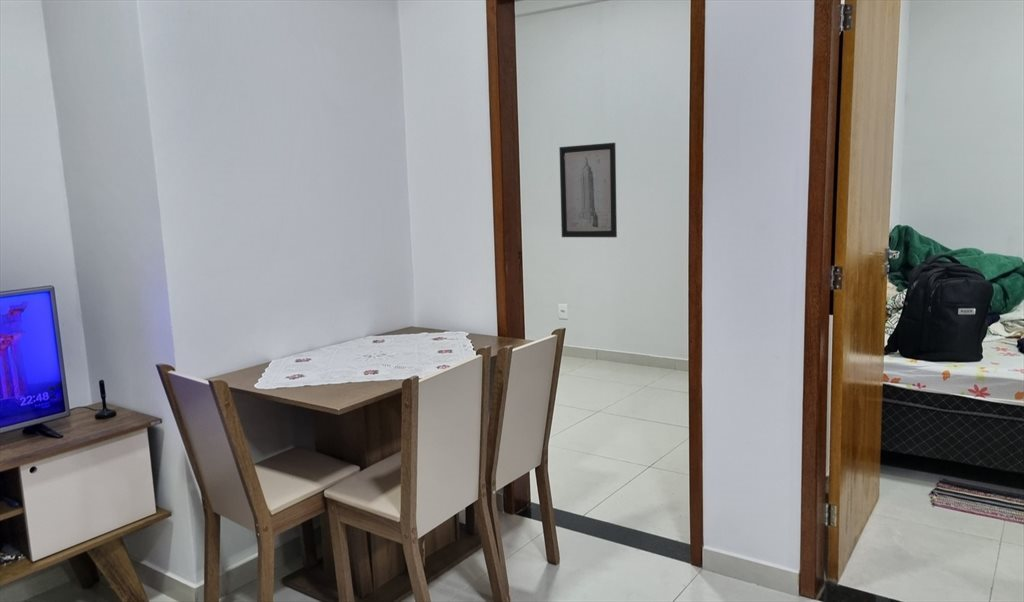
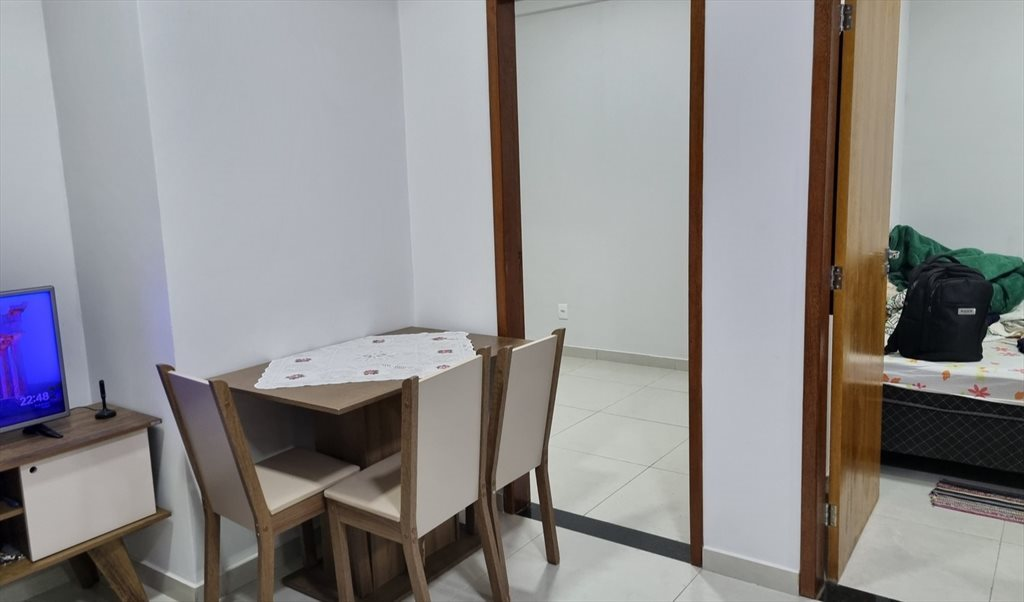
- wall art (587, 191)
